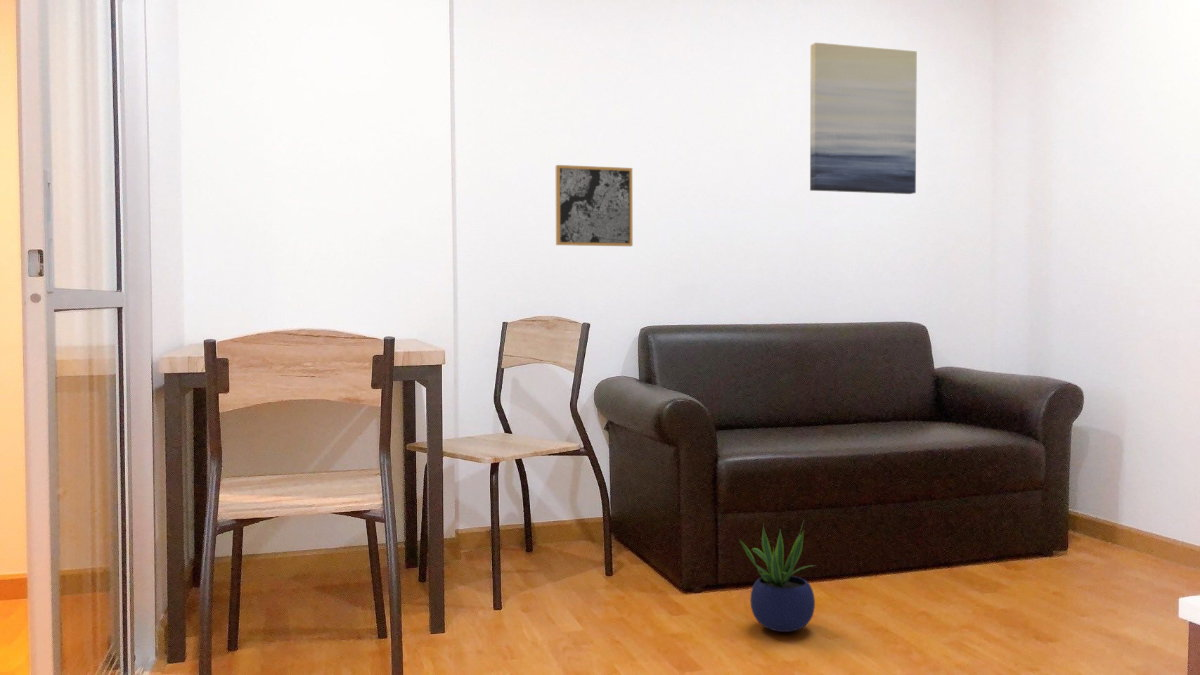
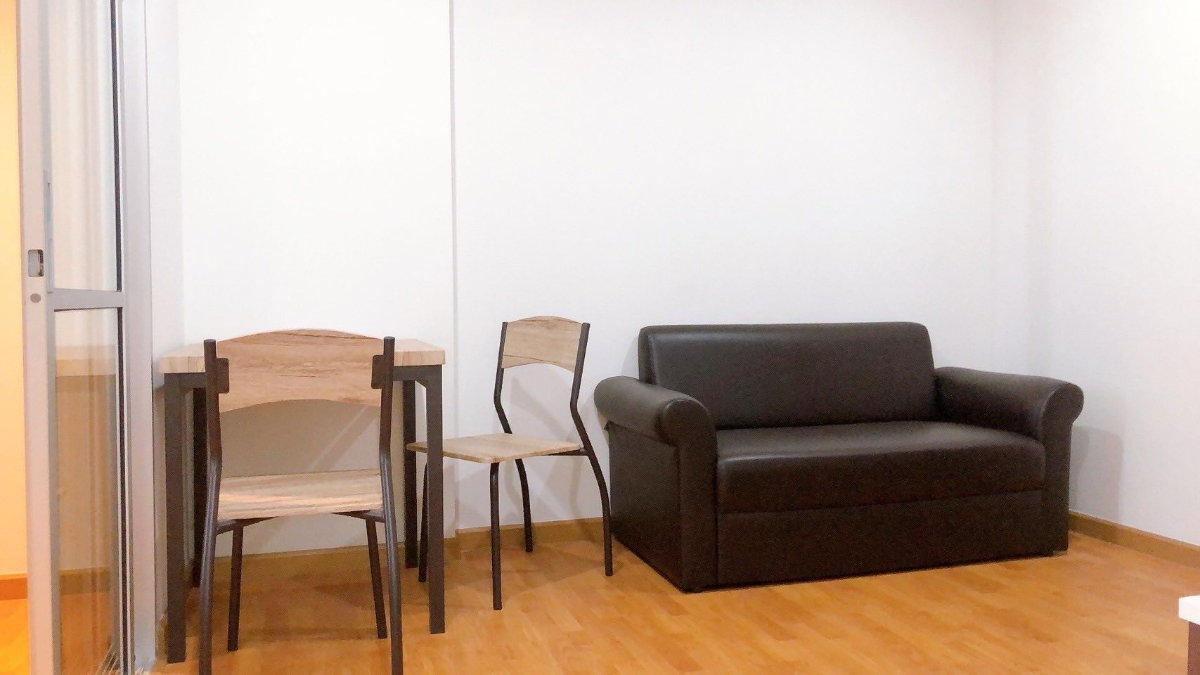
- wall art (594, 206)
- wall art (863, 120)
- potted plant (777, 576)
